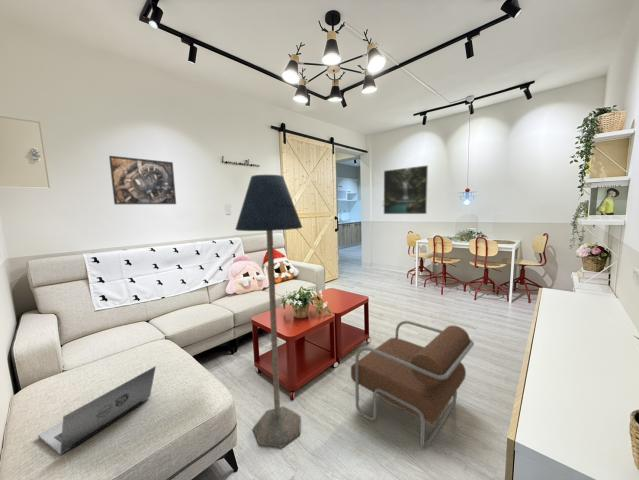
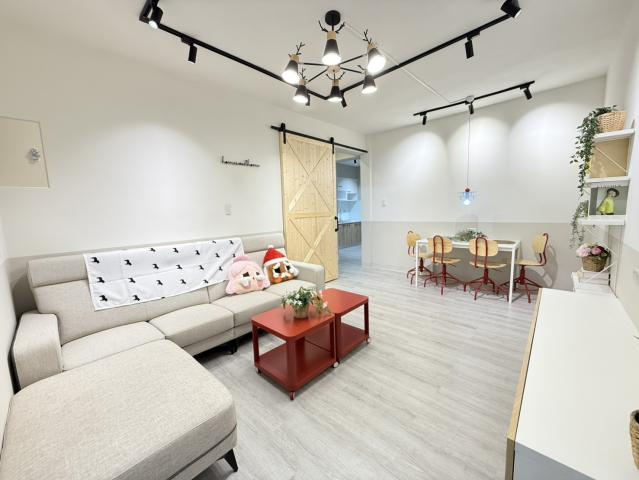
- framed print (404, 191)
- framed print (145, 182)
- floor lamp (273, 308)
- armchair (410, 369)
- laptop (101, 399)
